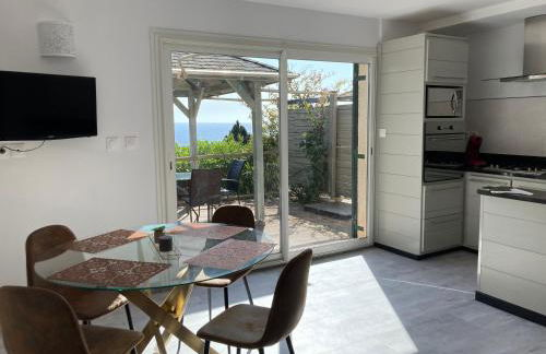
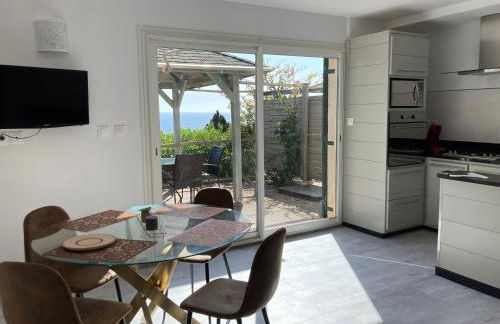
+ plate (89, 241)
